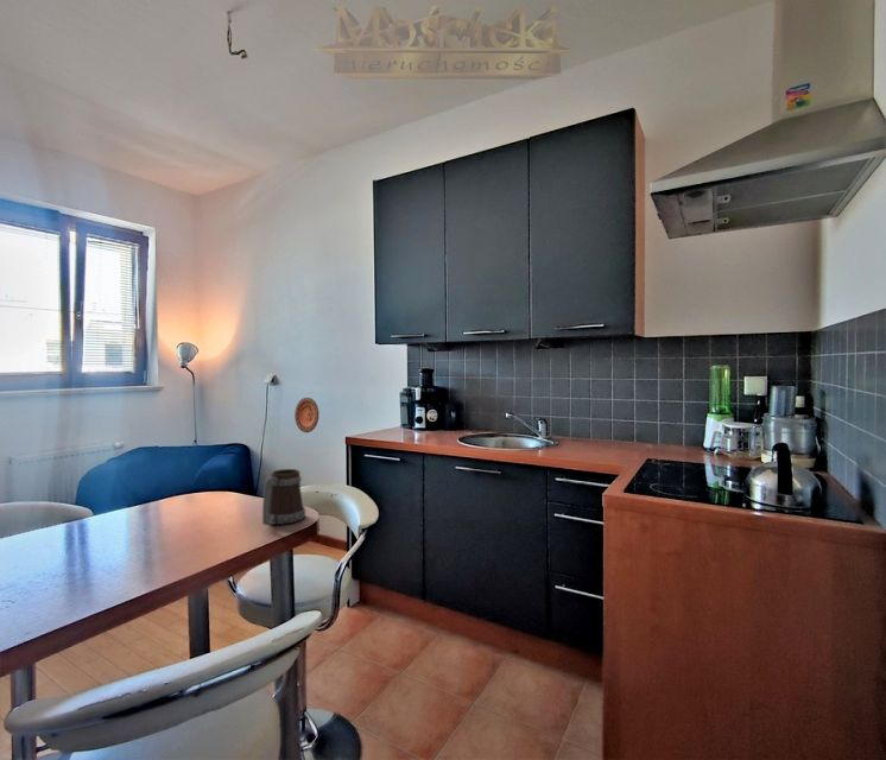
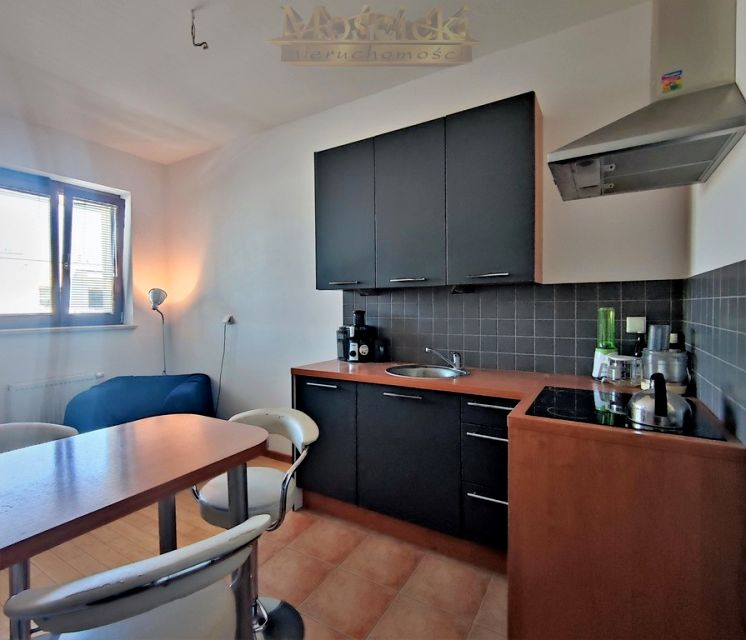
- mug (283, 496)
- decorative plate (306, 414)
